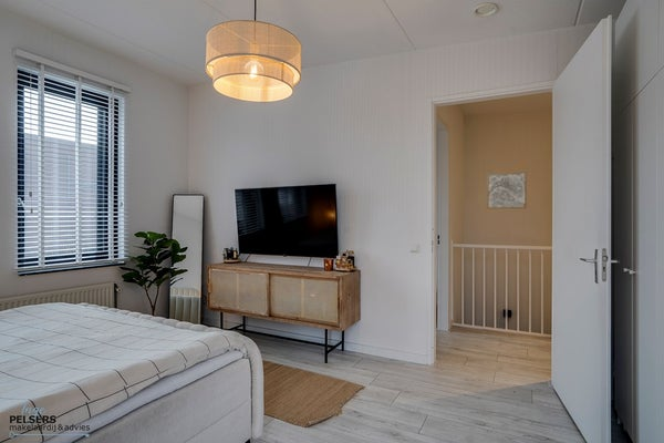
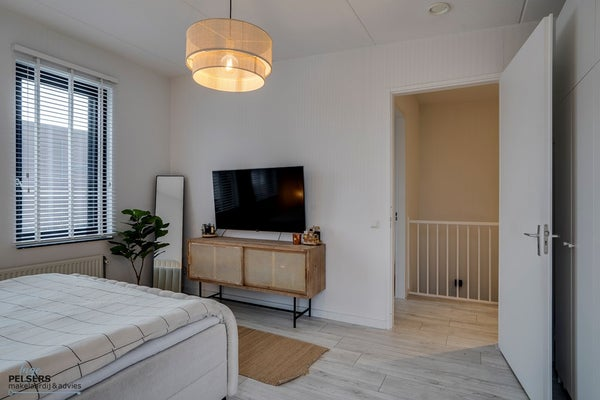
- wall art (506, 190)
